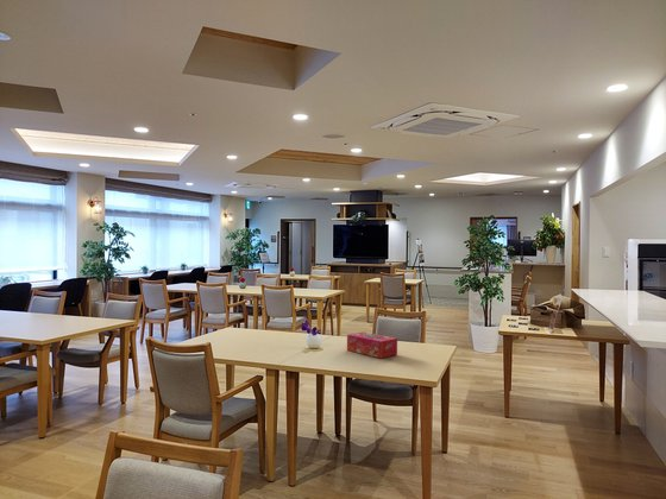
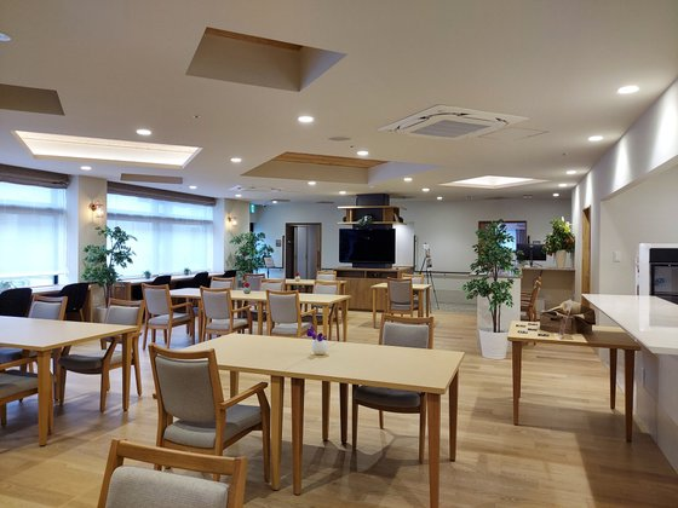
- tissue box (371, 343)
